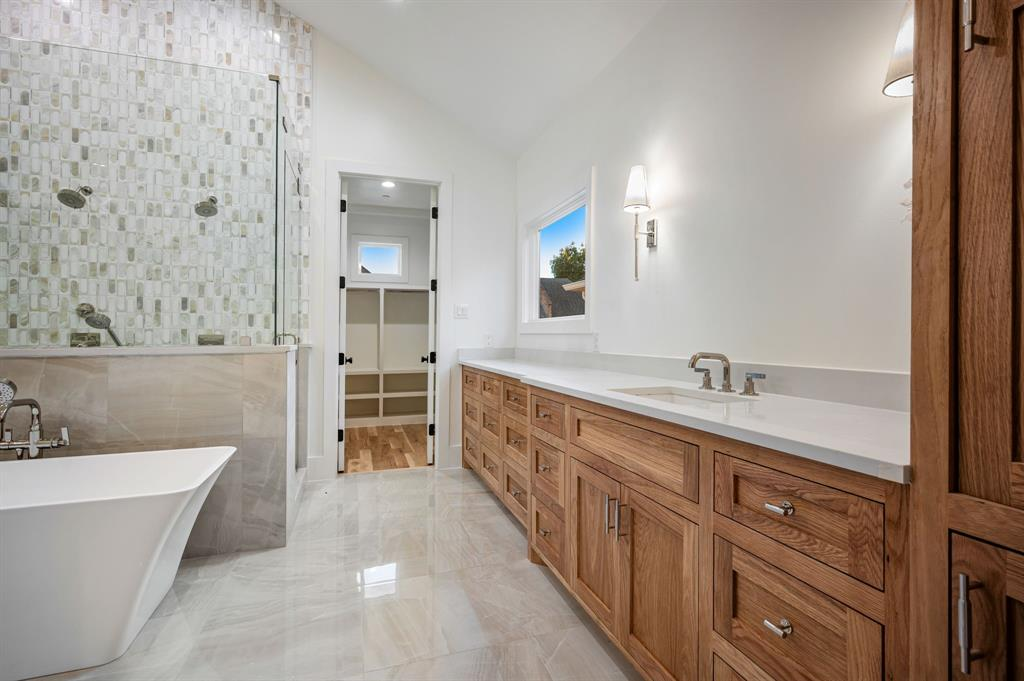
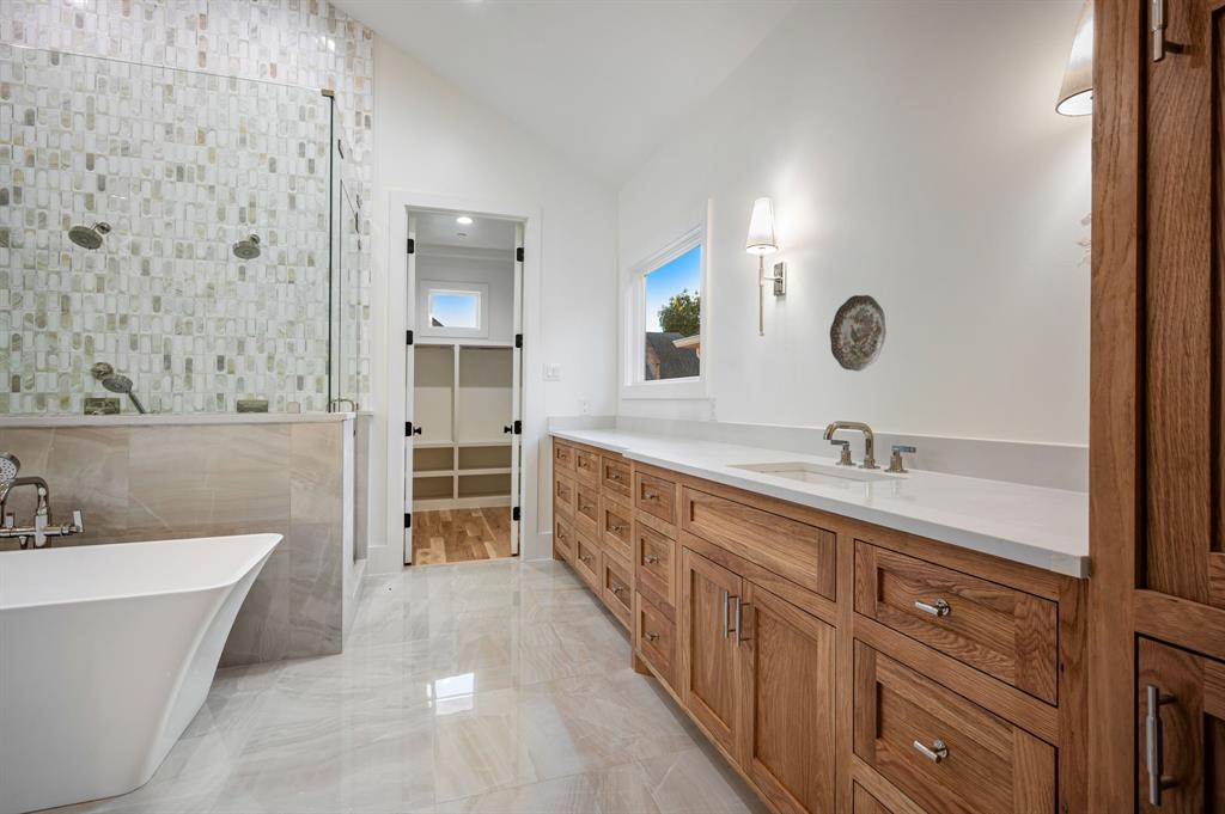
+ decorative plate (858, 332)
